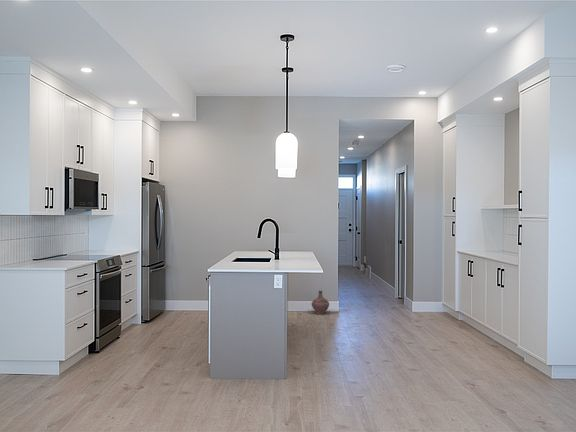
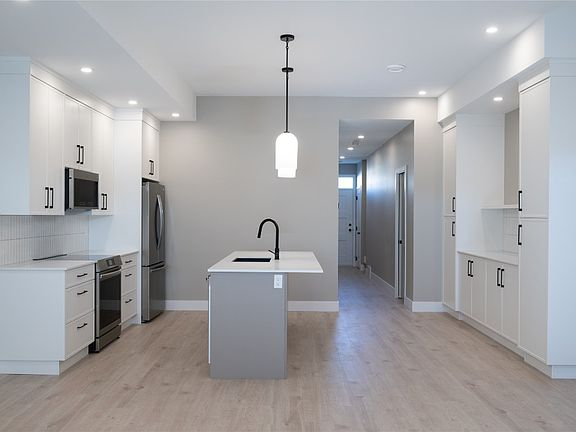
- ceramic jug (320, 302)
